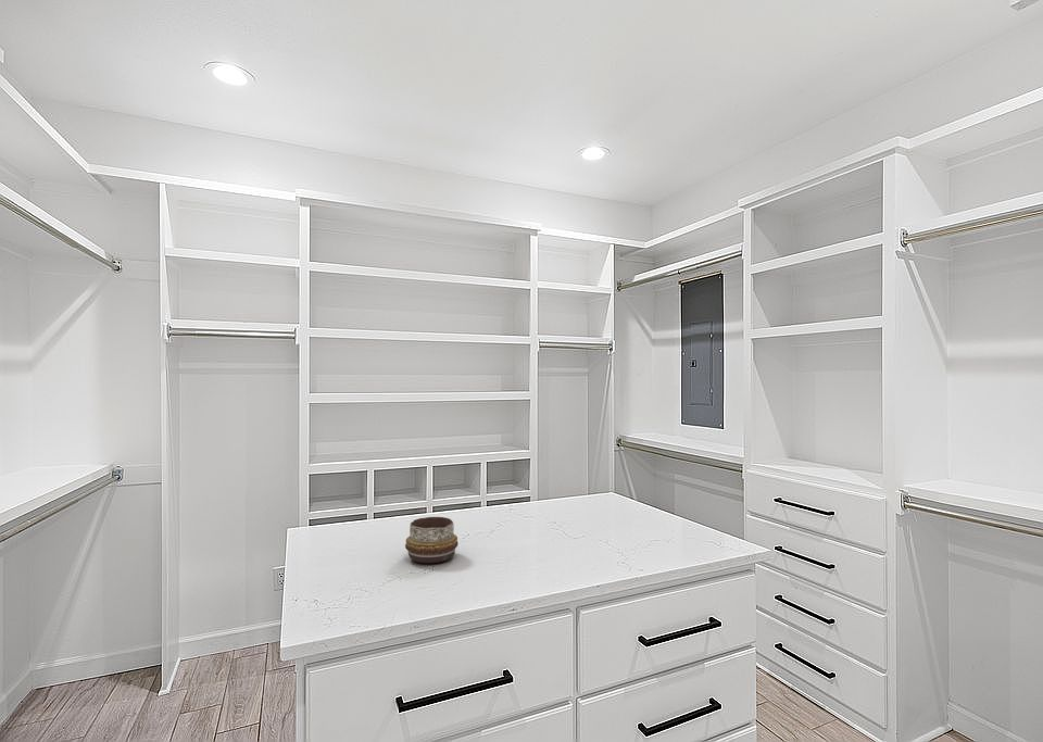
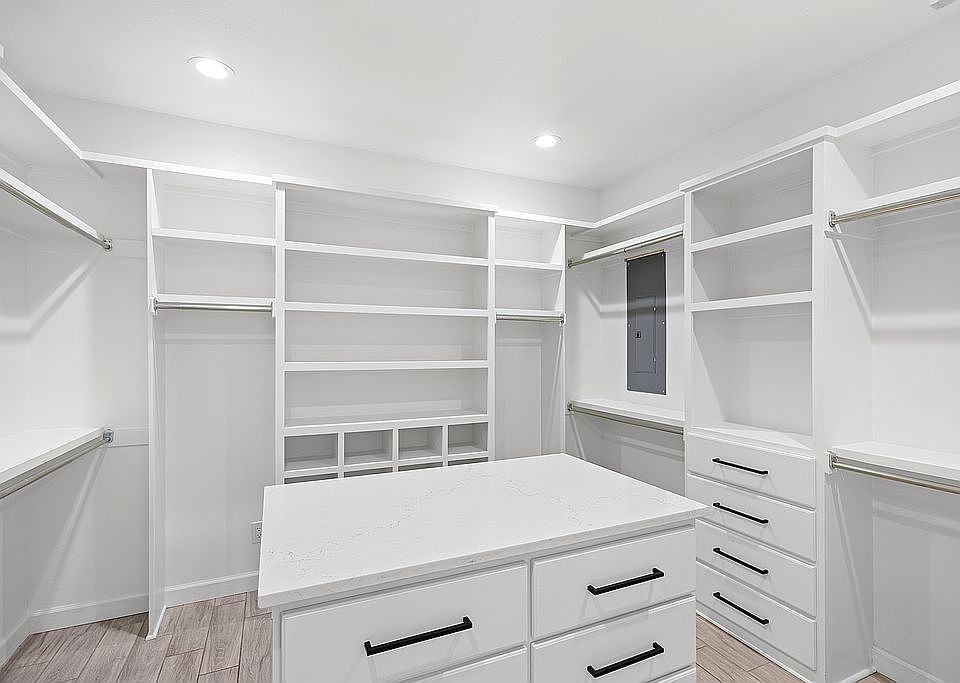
- decorative bowl (431, 539)
